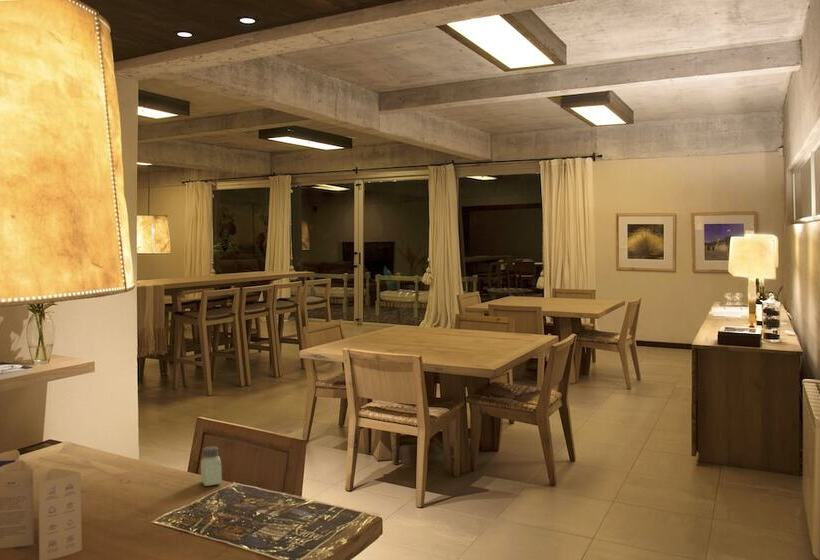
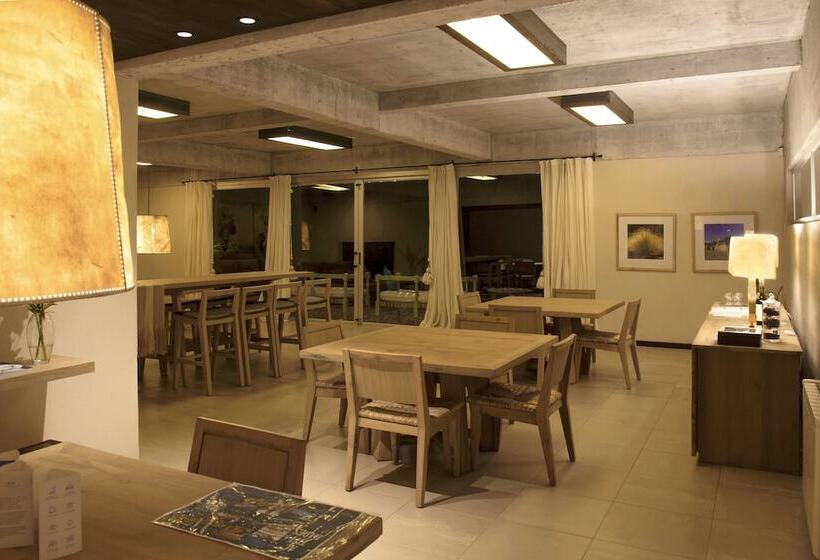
- saltshaker (211, 465)
